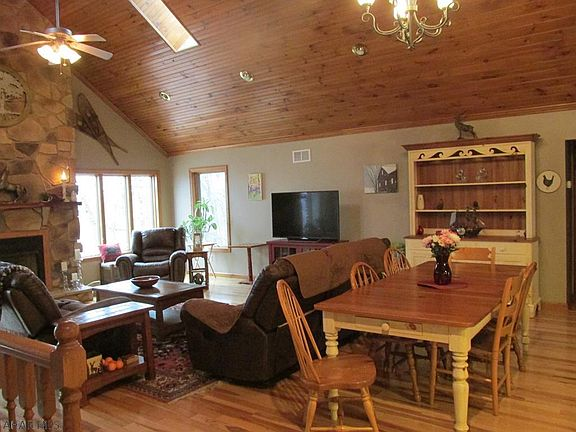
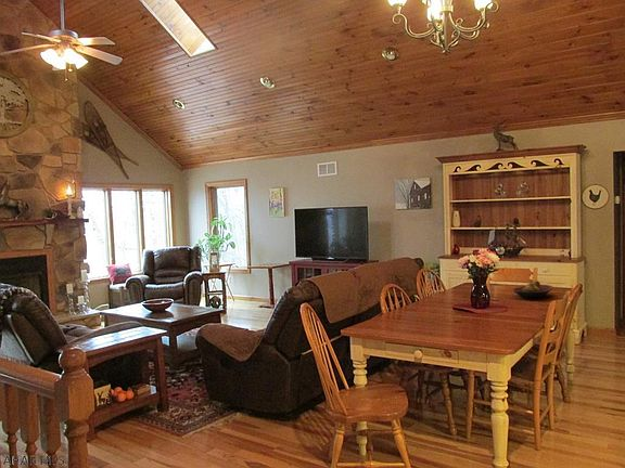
+ fruit bowl (533, 288)
